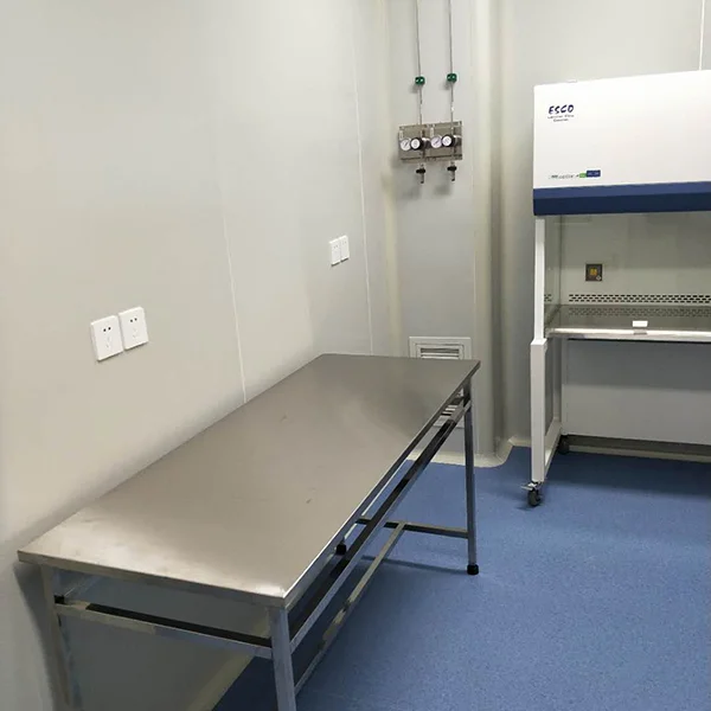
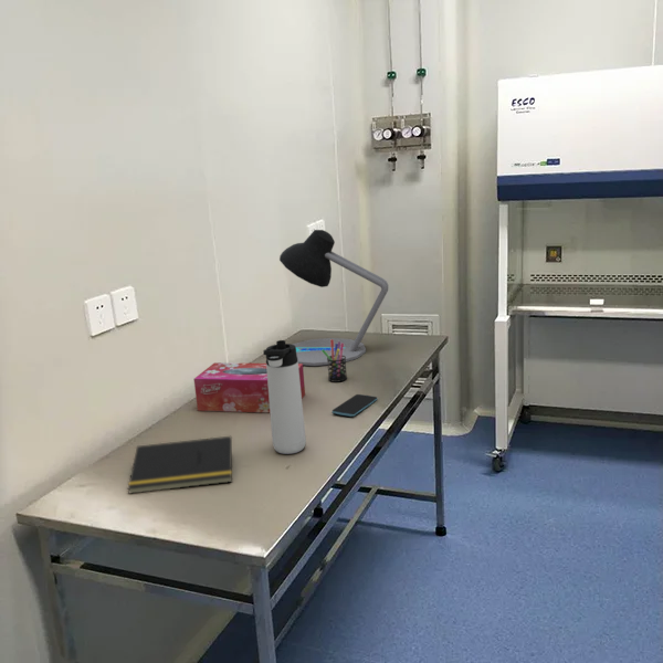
+ pen holder (334, 360)
+ thermos bottle (283, 399)
+ desk lamp (327, 285)
+ tissue box (251, 387)
+ notepad (182, 463)
+ smartphone (355, 404)
